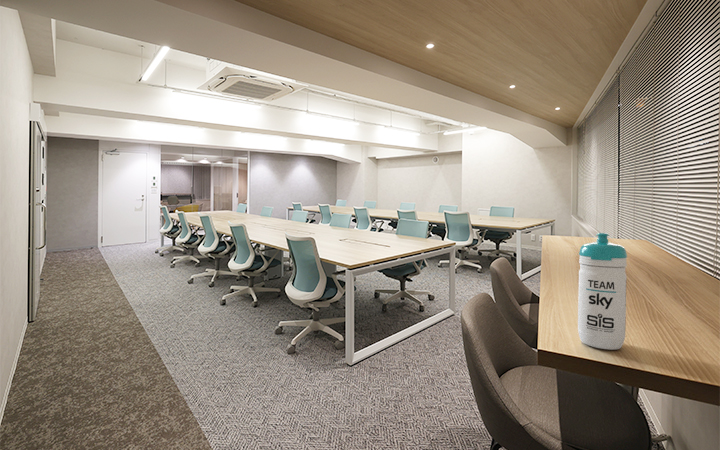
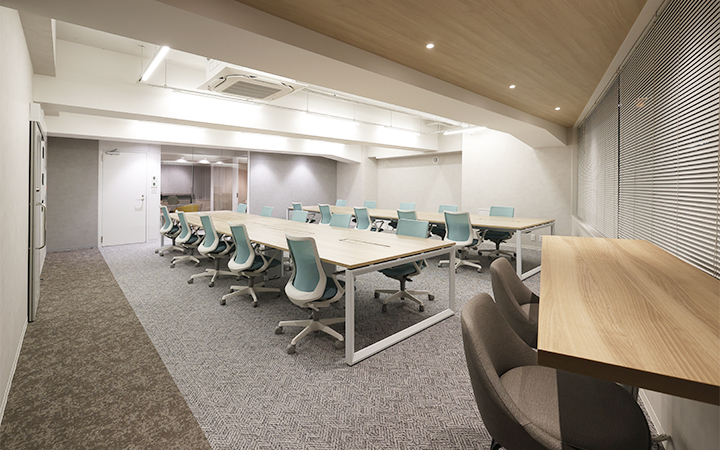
- water bottle (601, 288)
